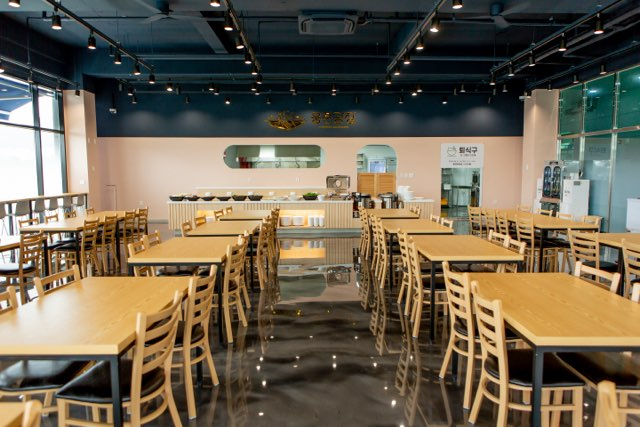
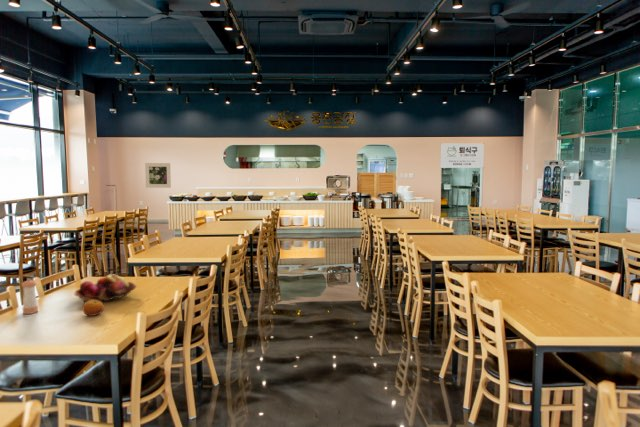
+ pepper shaker (29, 295)
+ fruit (93, 307)
+ fruit basket (107, 287)
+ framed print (158, 175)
